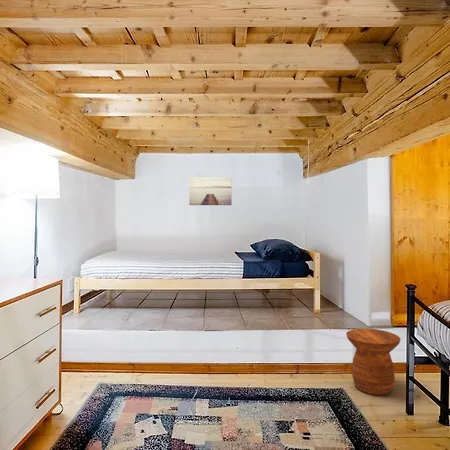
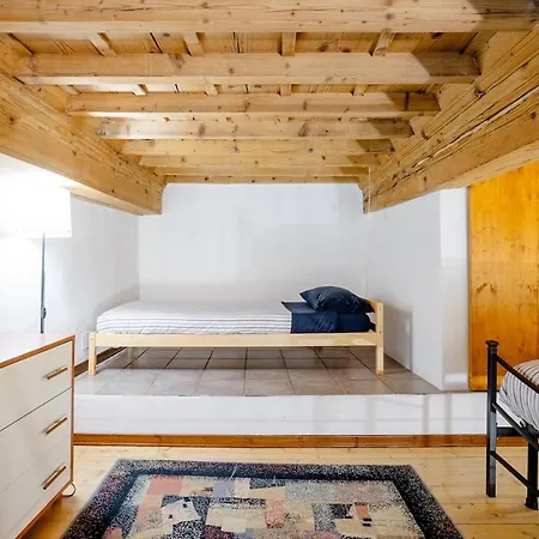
- wall art (210, 191)
- side table (372, 361)
